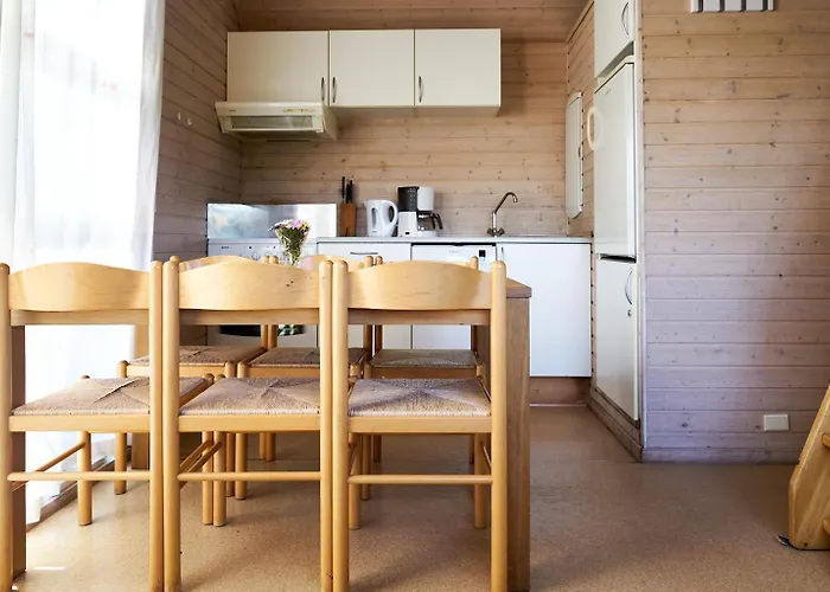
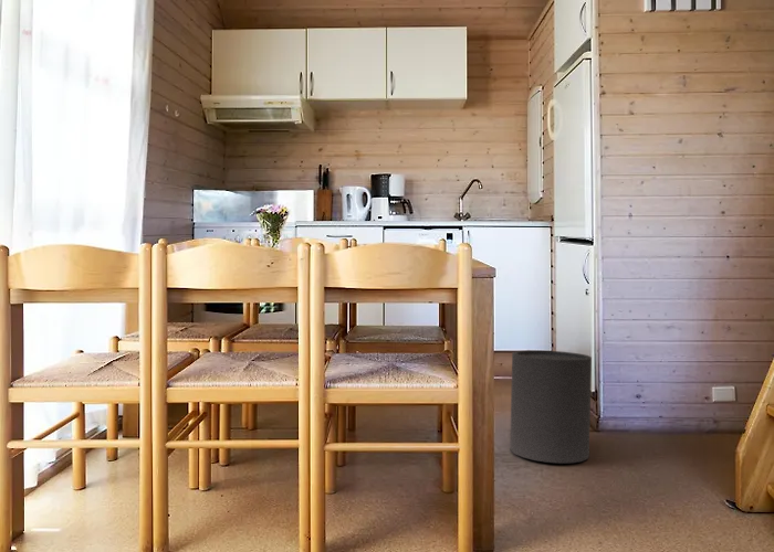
+ trash can (550, 403)
